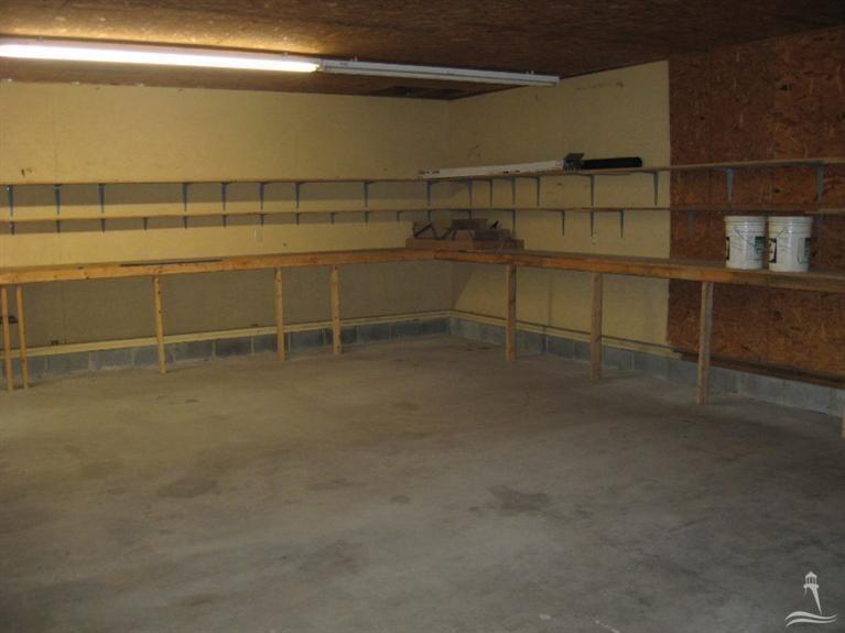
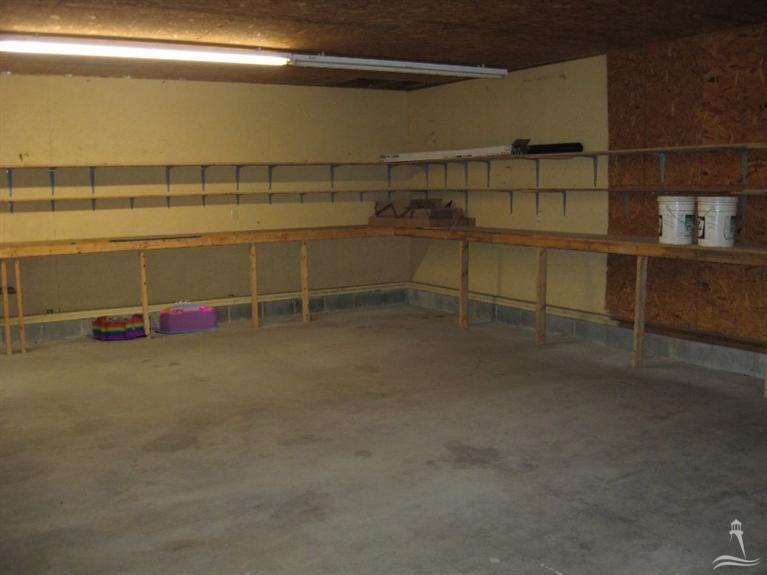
+ storage bin (187, 315)
+ storage bin (121, 325)
